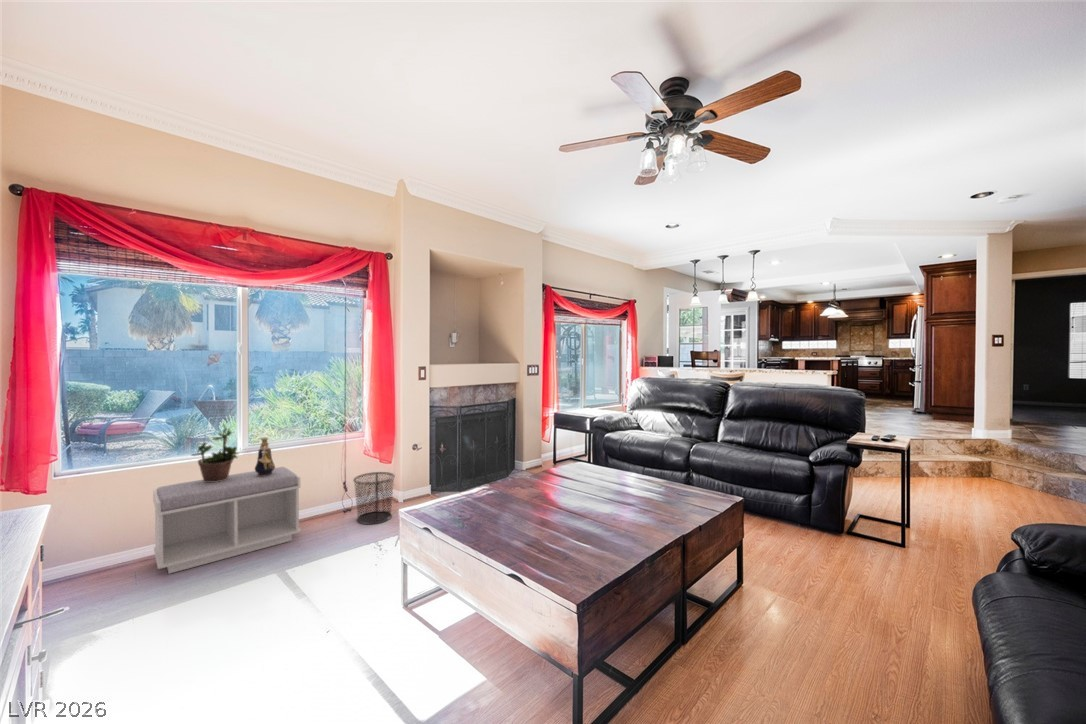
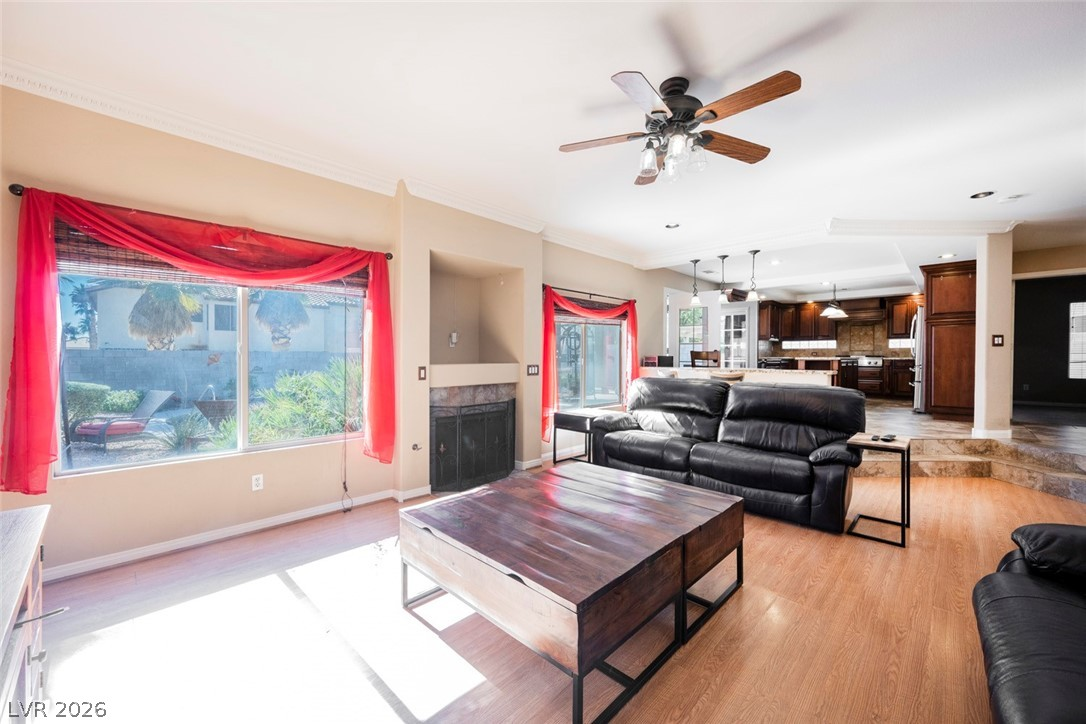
- waste bin (374, 497)
- bench (230, 513)
- potted plant (217, 452)
- decorative vase (264, 455)
